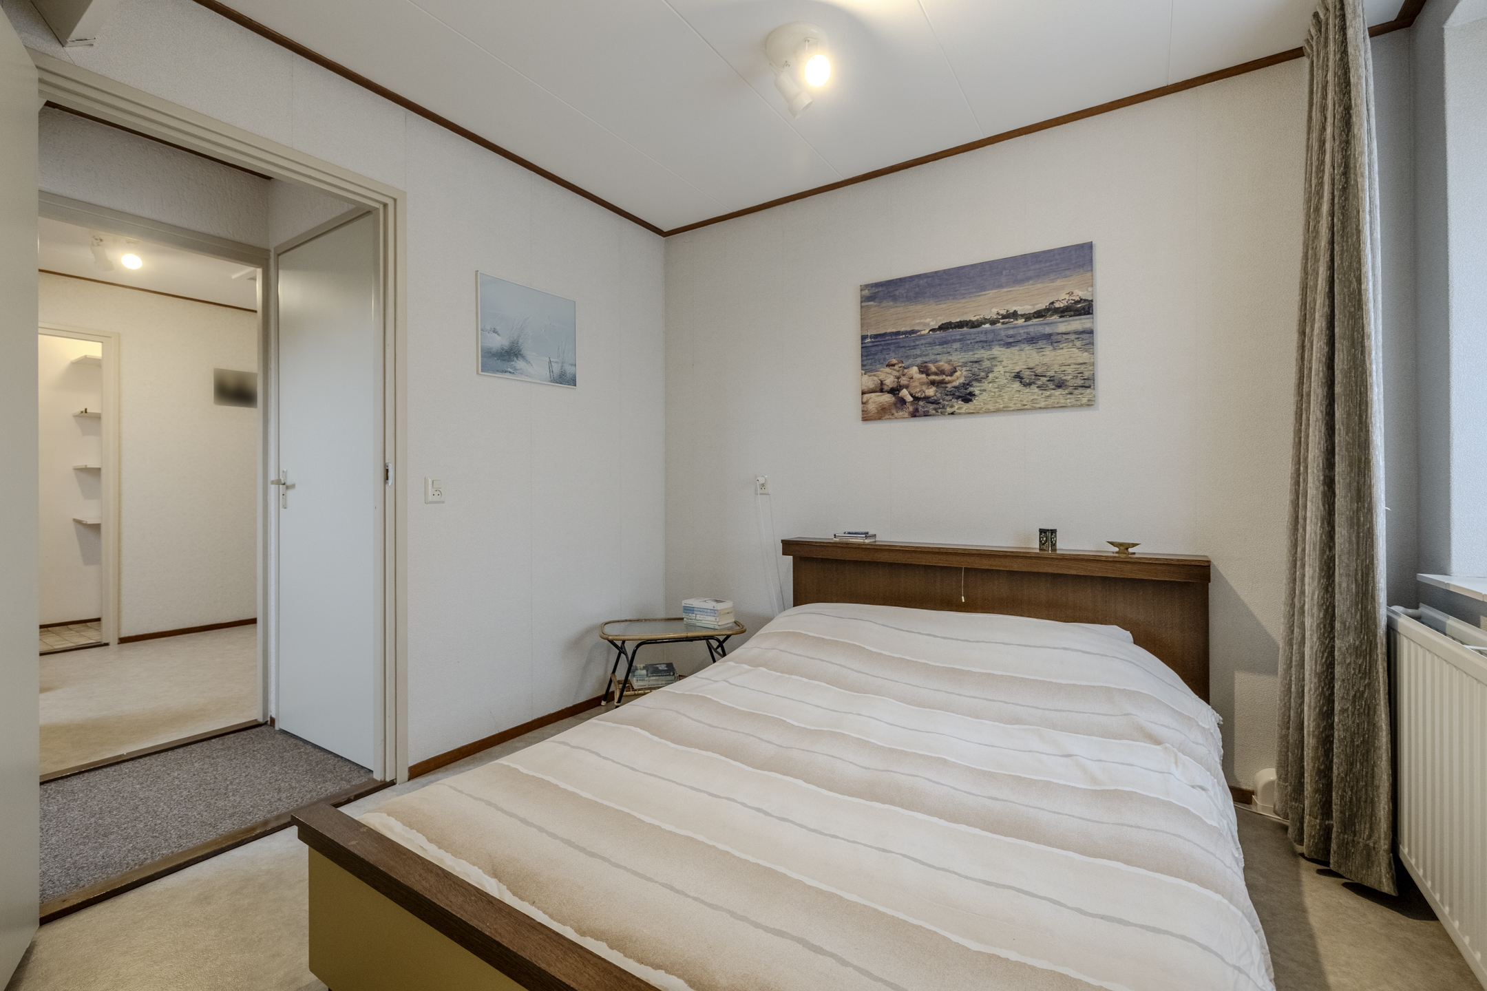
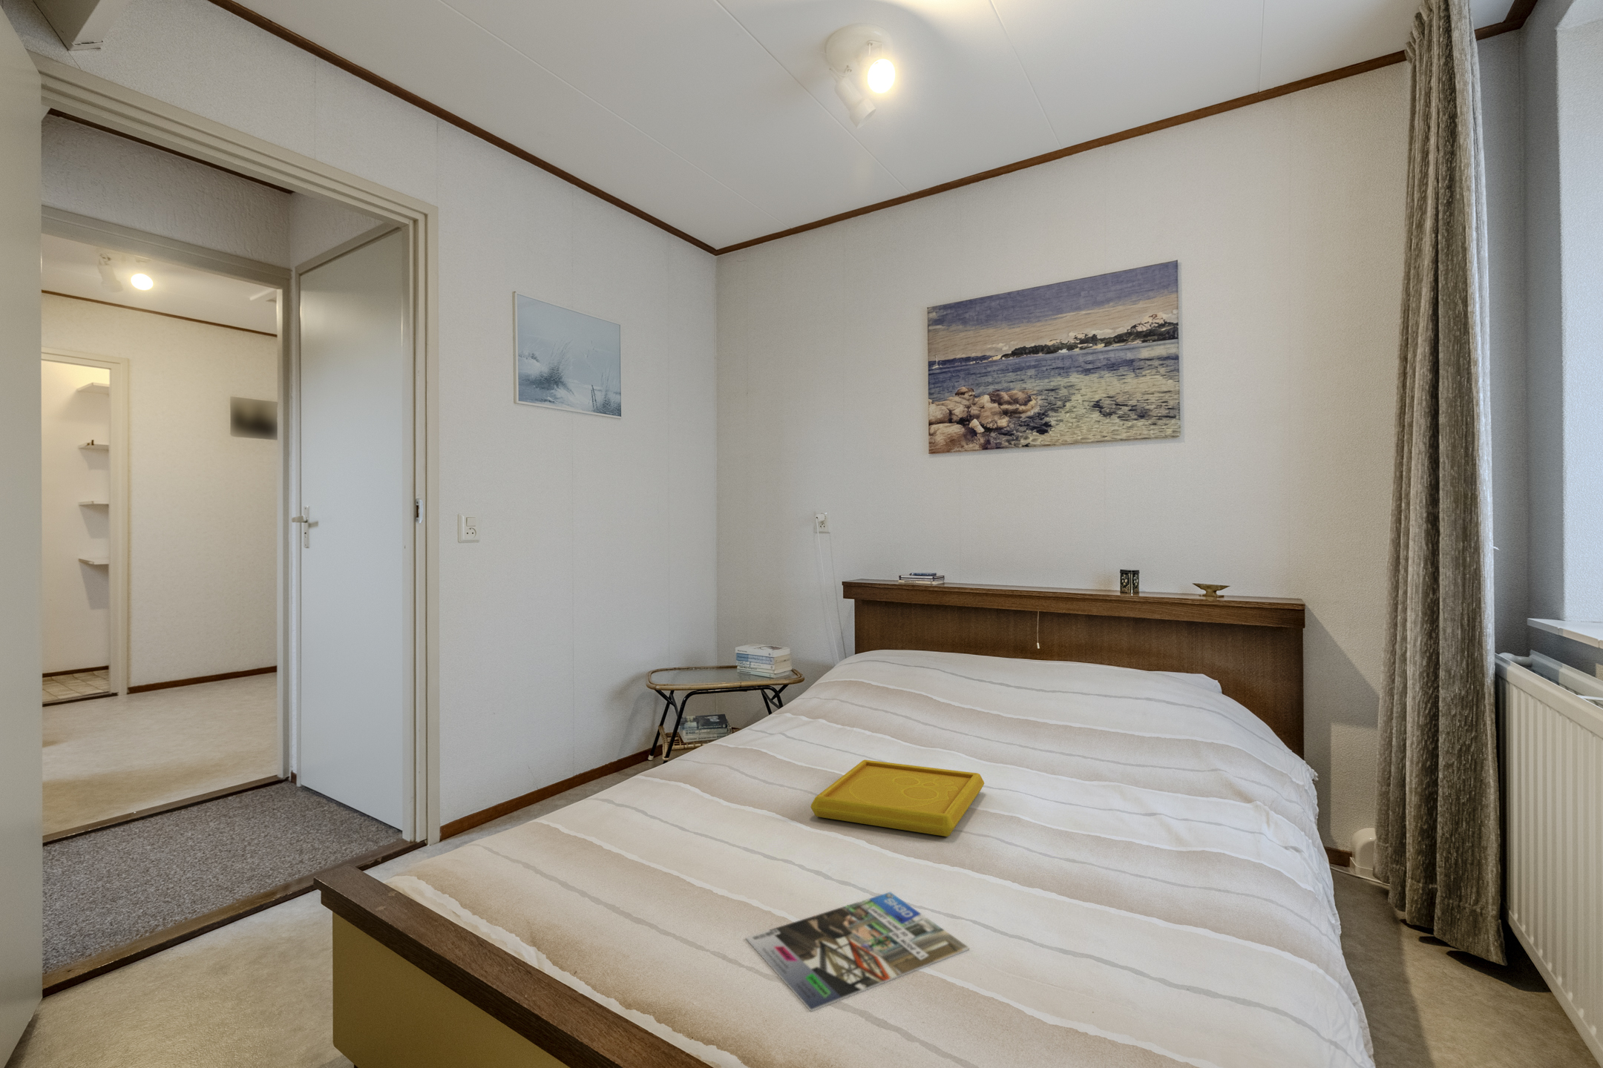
+ magazine (855, 943)
+ serving tray (900, 794)
